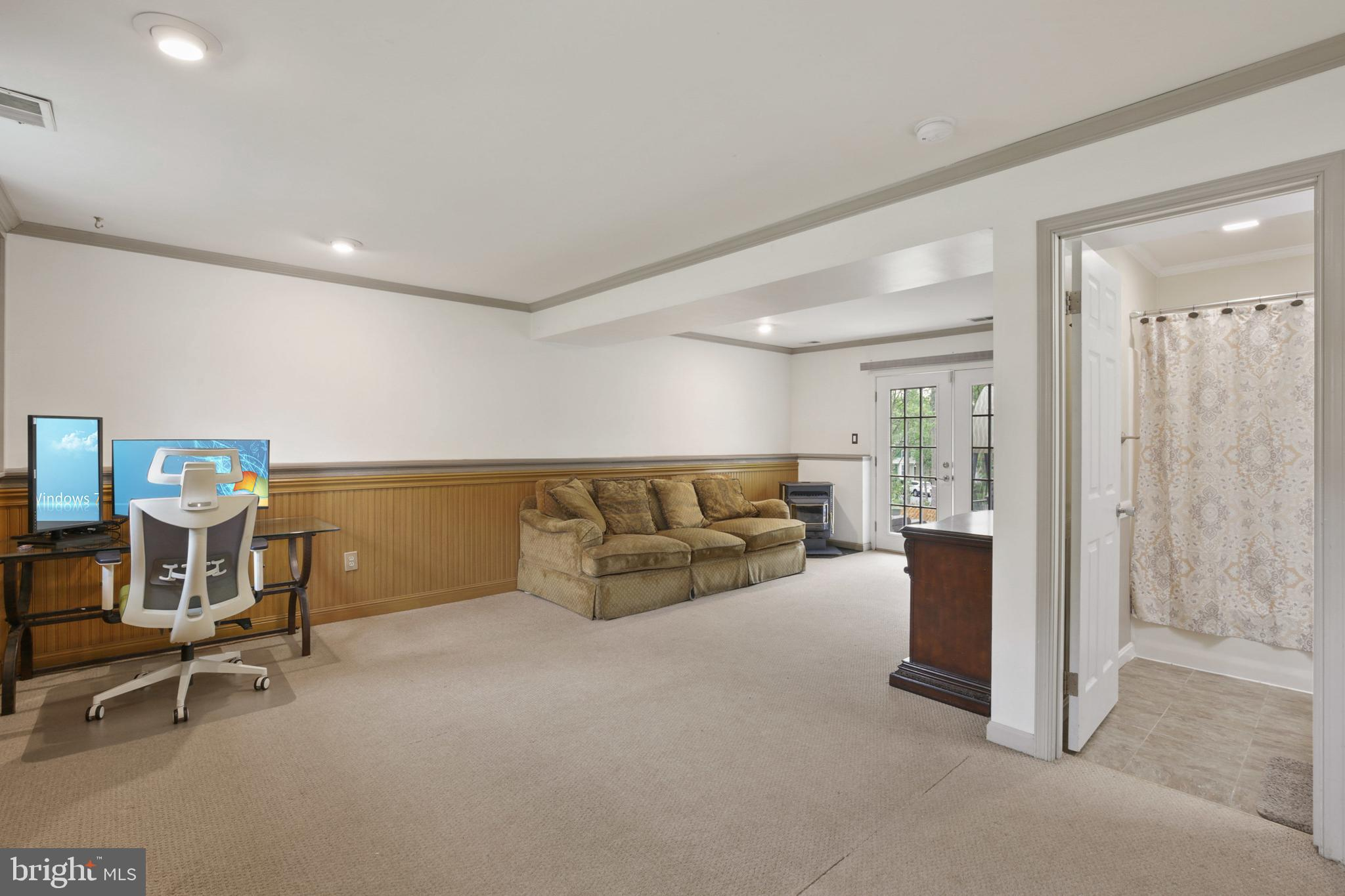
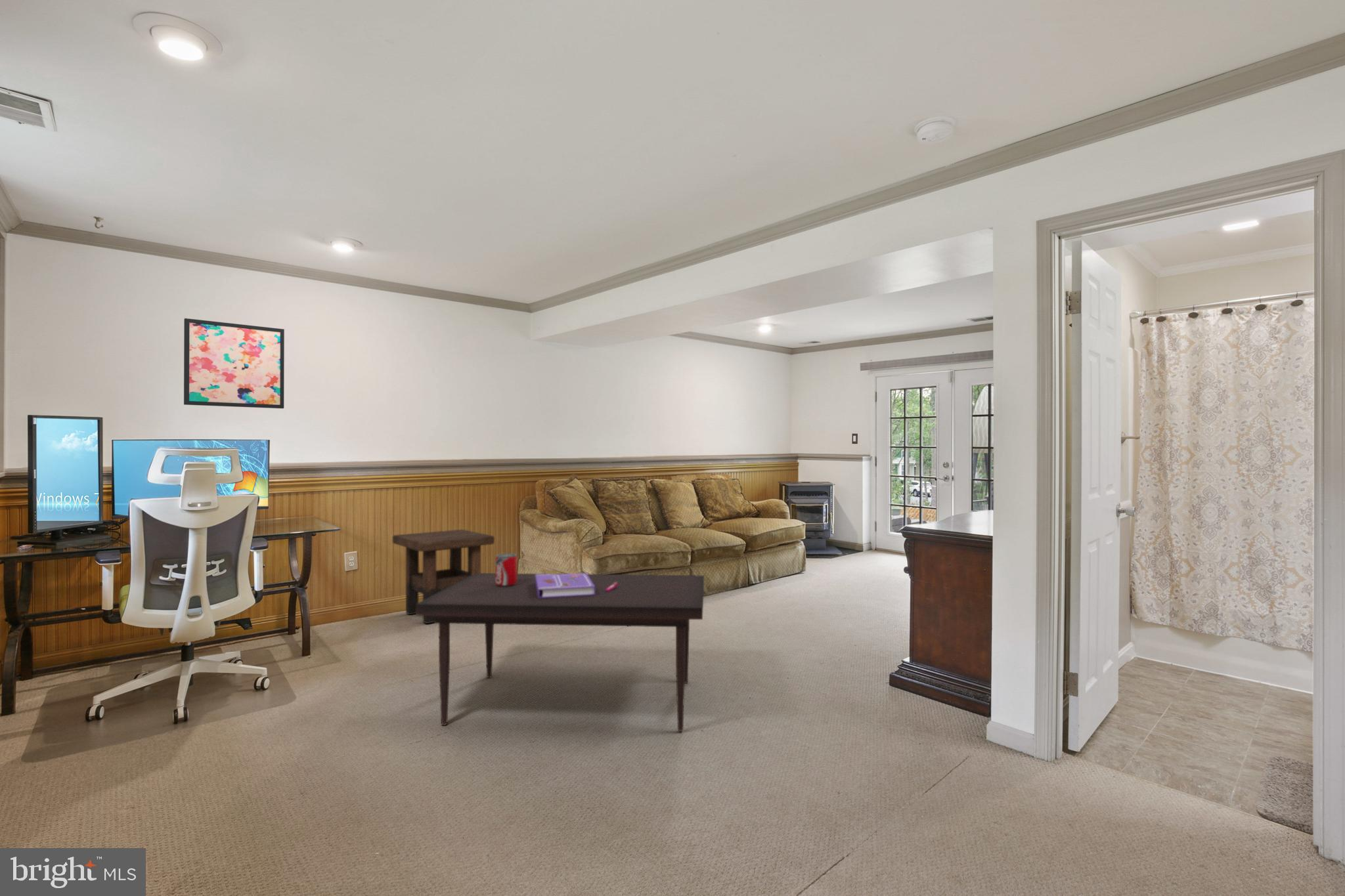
+ side table (443, 574)
+ coffee table (575, 625)
+ wall art (236, 365)
